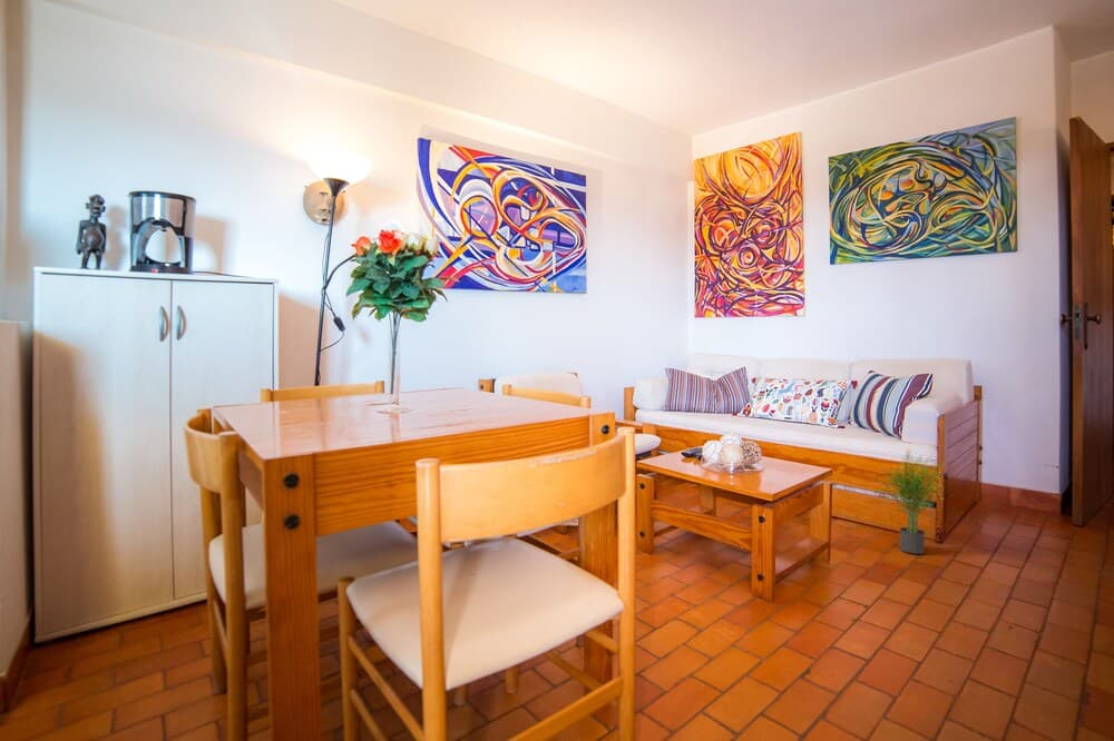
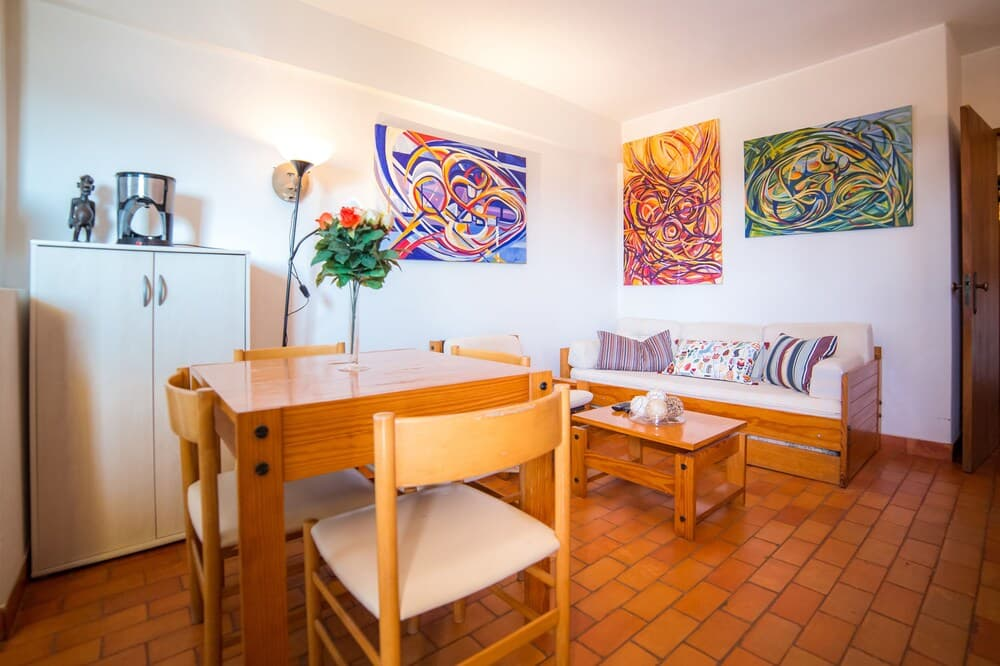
- potted plant (905, 497)
